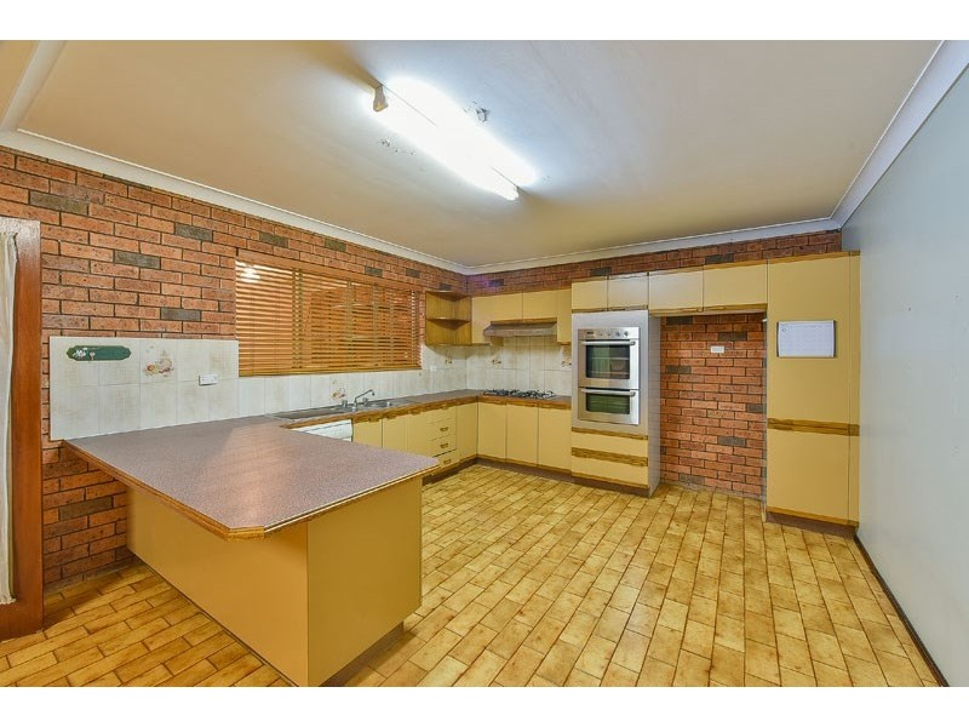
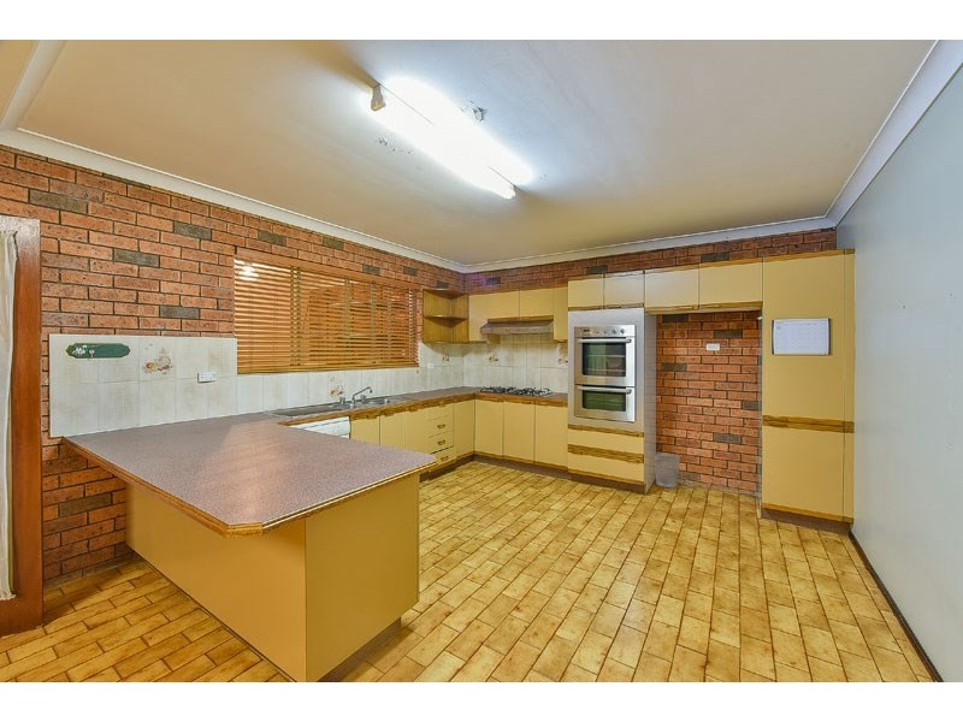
+ wastebasket (667, 469)
